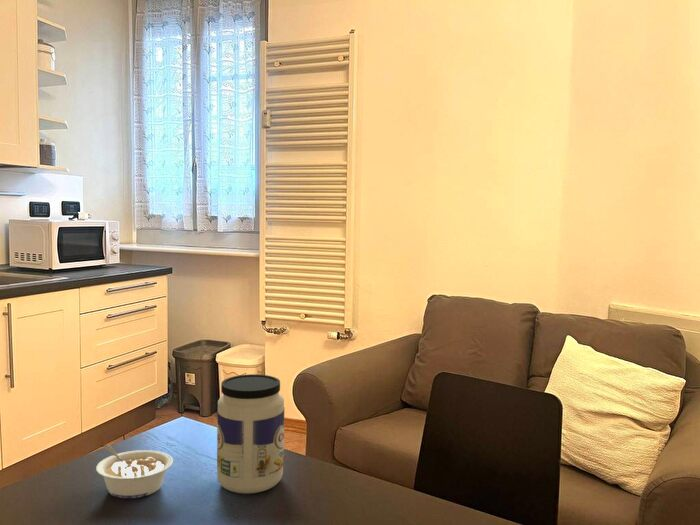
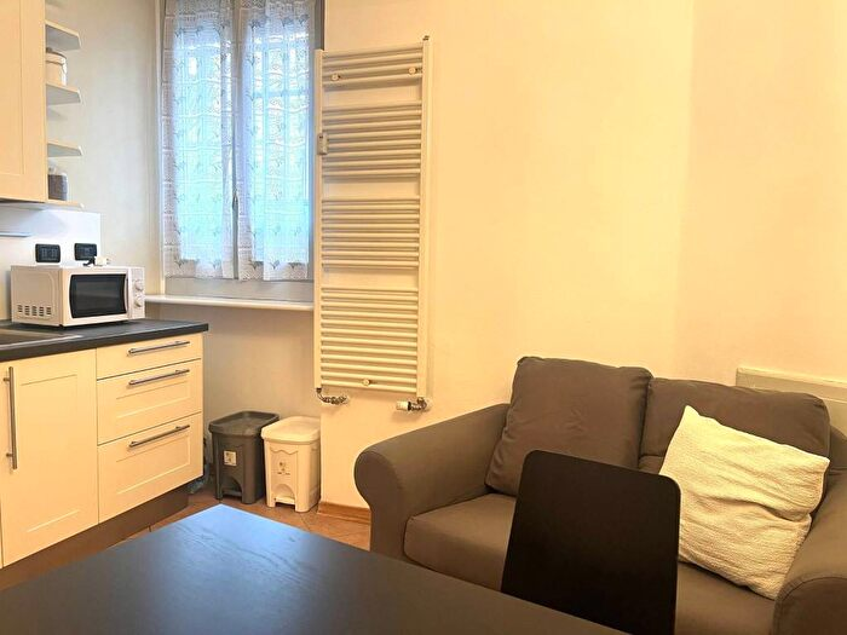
- jar (251, 432)
- legume (132, 473)
